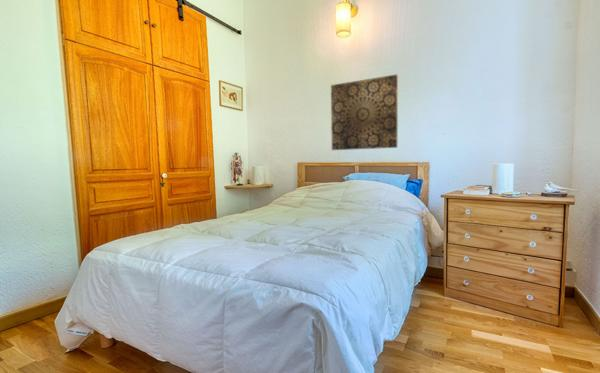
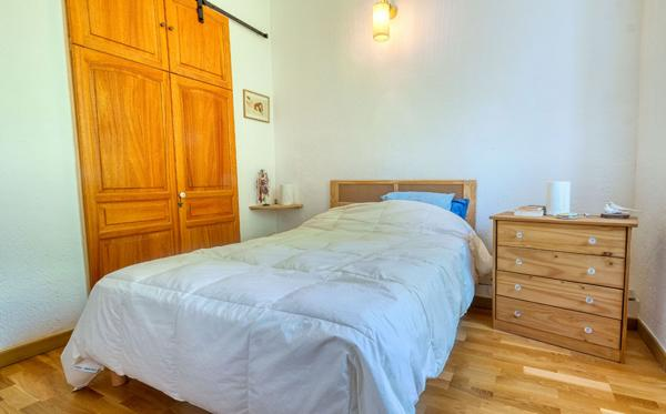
- wall art (362, 115)
